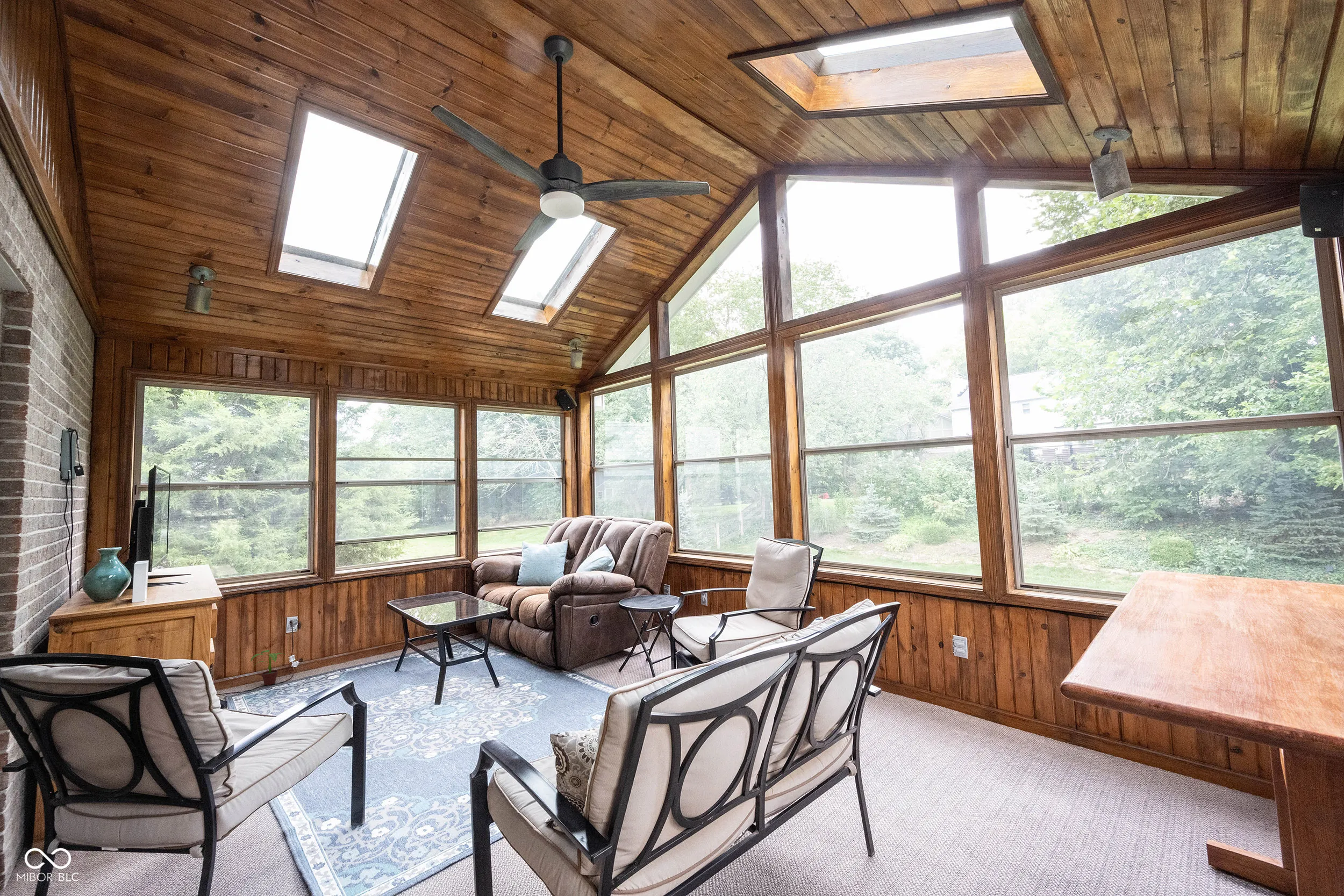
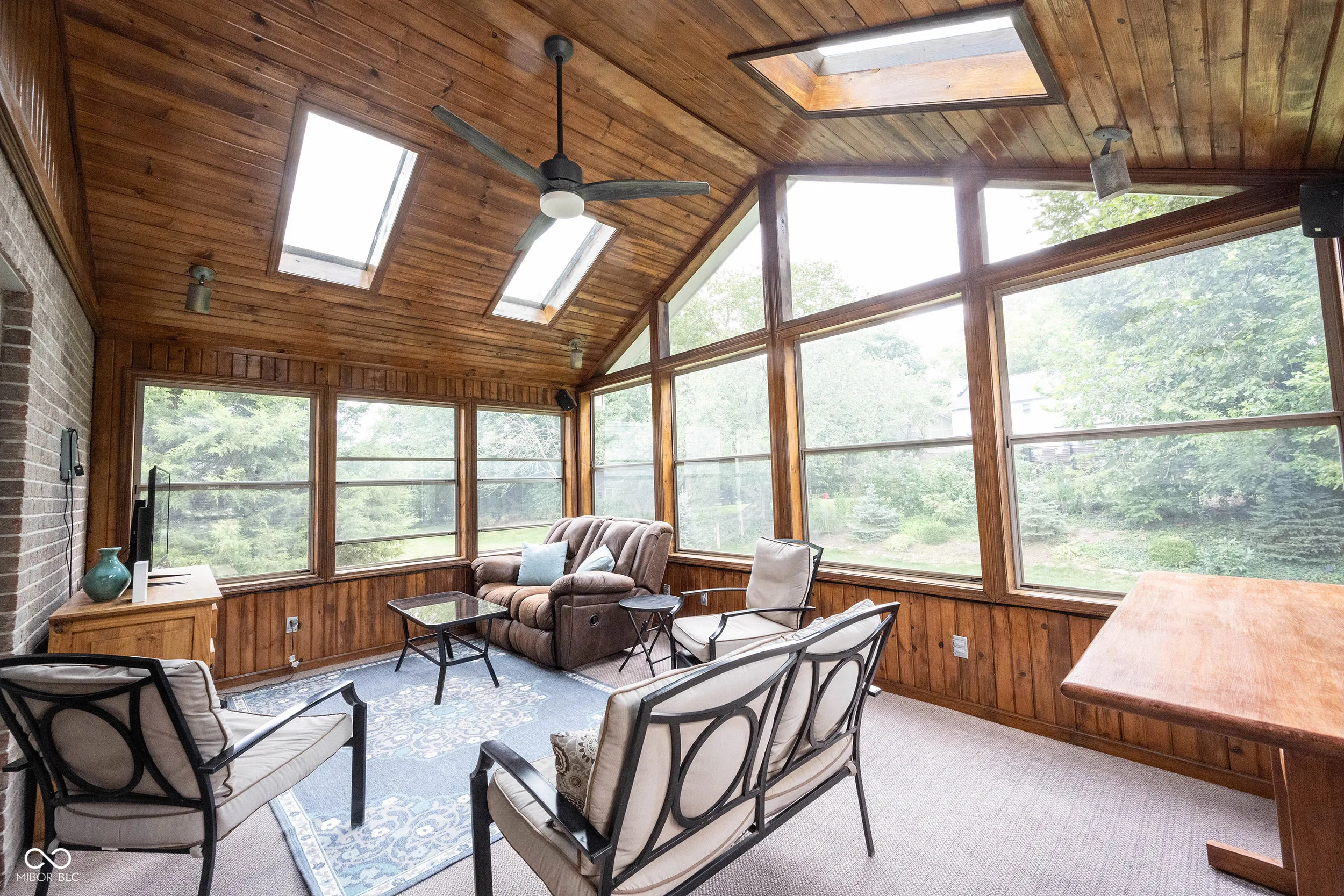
- potted plant (268, 667)
